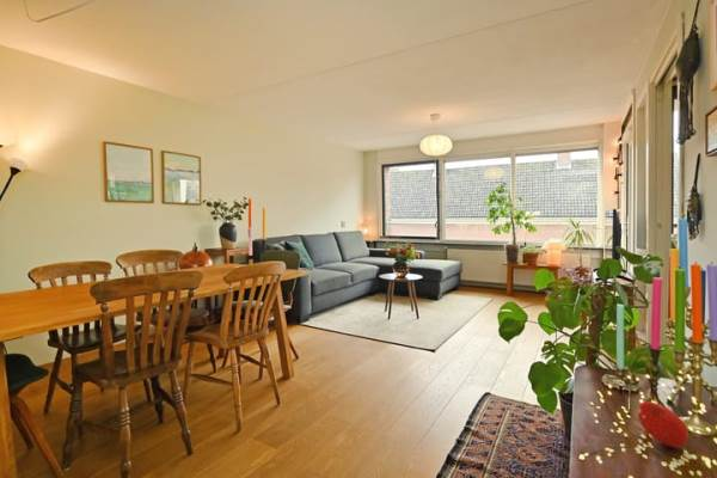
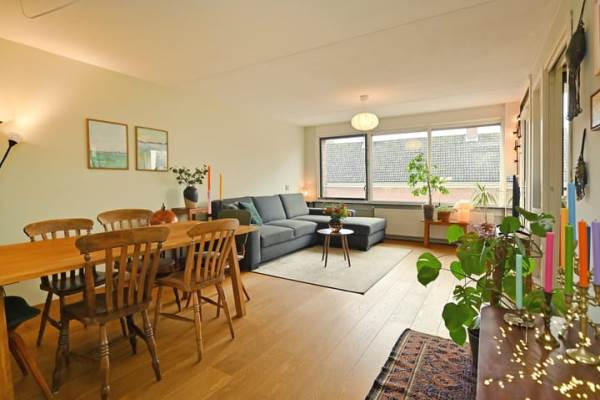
- fruit (662, 423)
